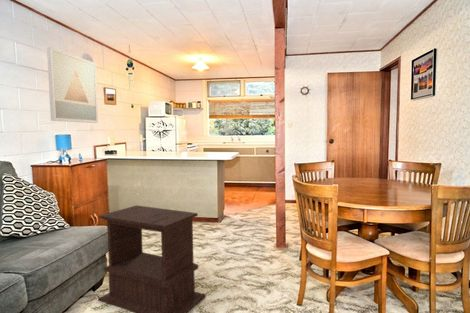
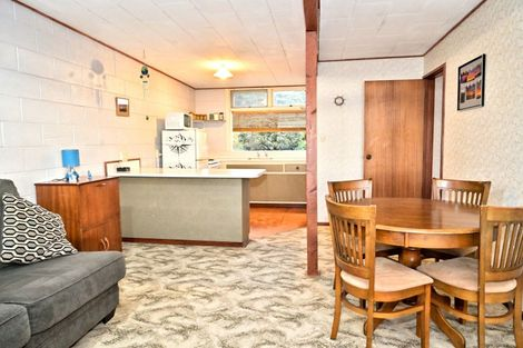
- side table (151, 256)
- wall art (75, 89)
